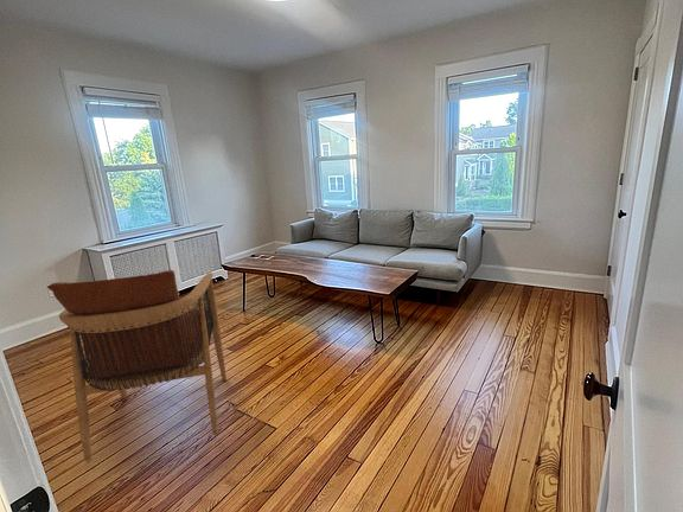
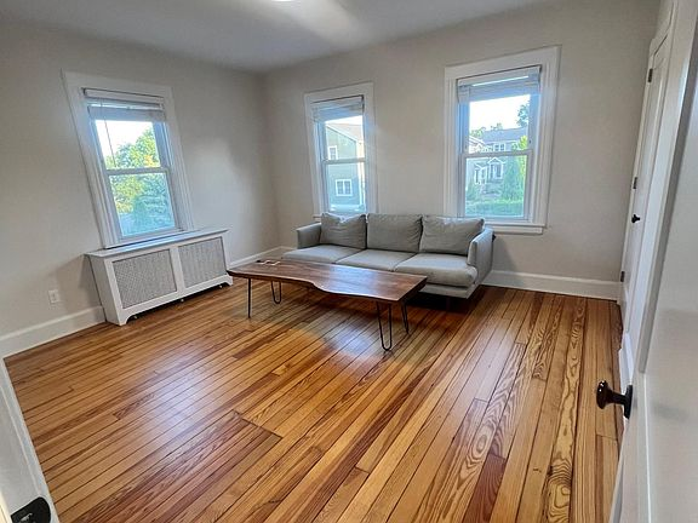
- armchair (149, 344)
